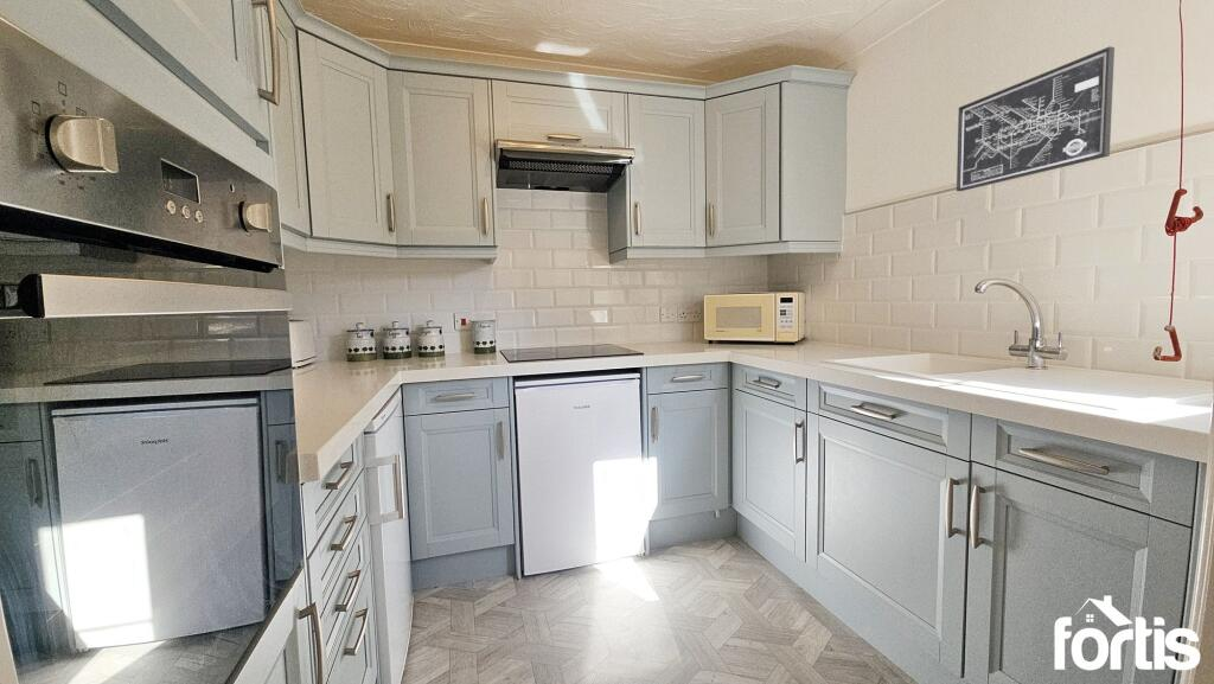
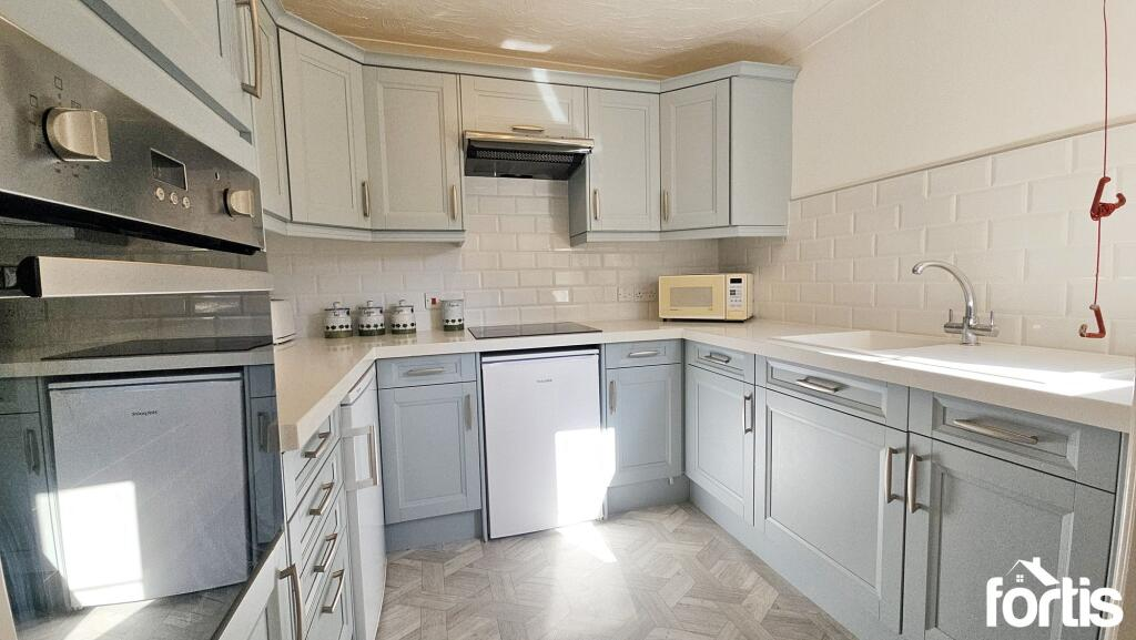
- wall art (1024, 128)
